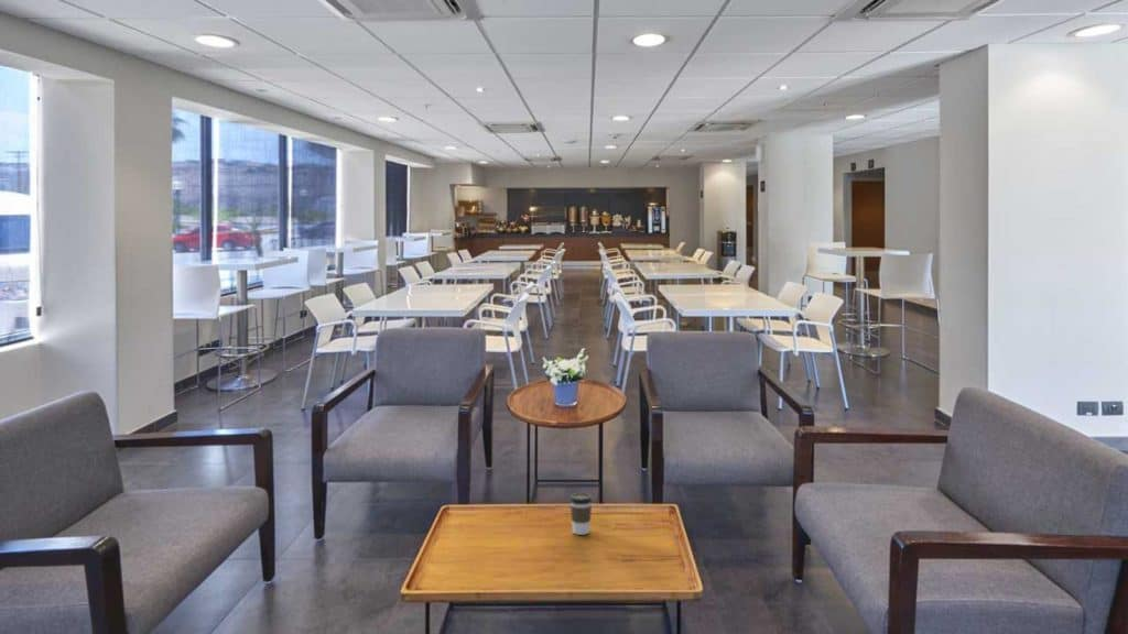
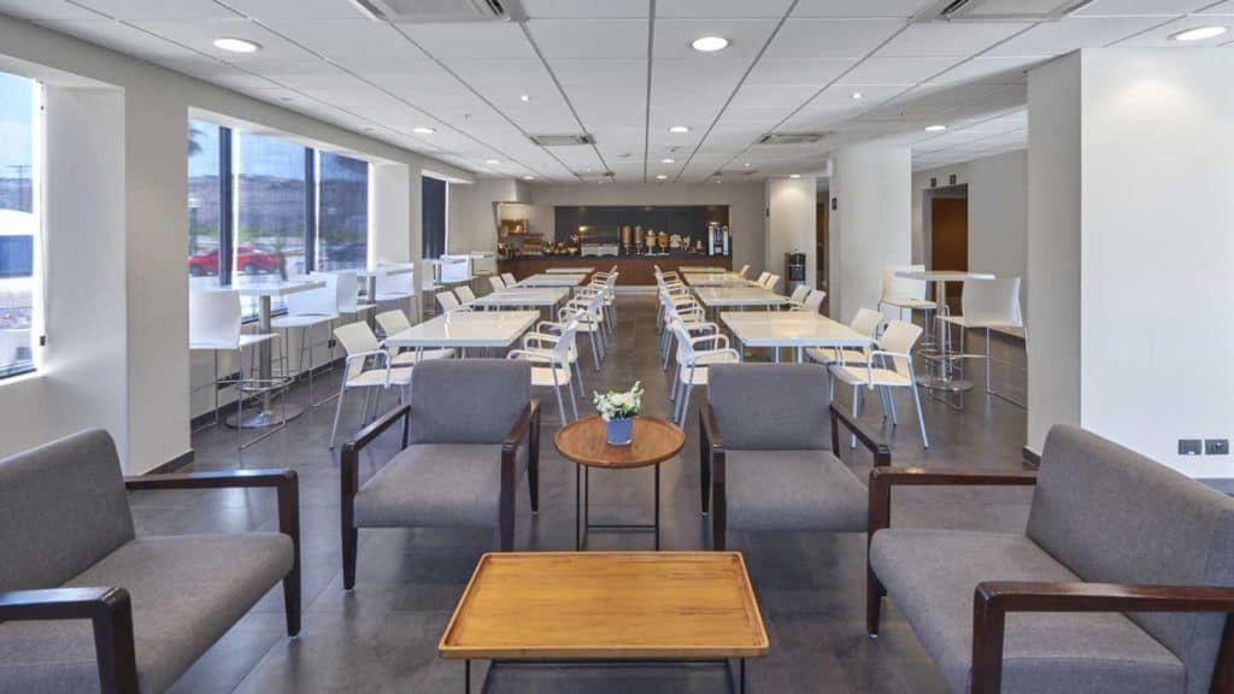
- coffee cup (581, 513)
